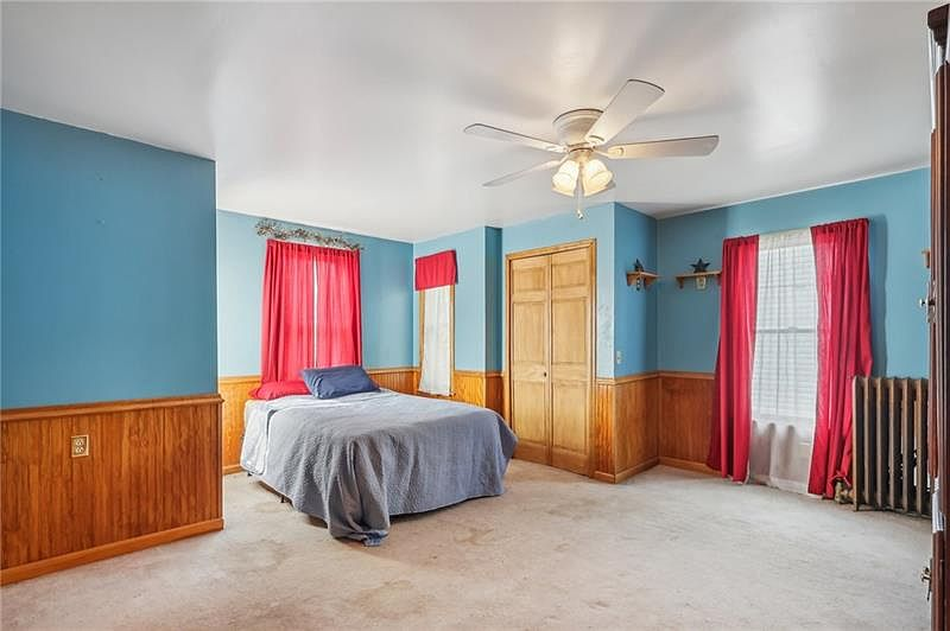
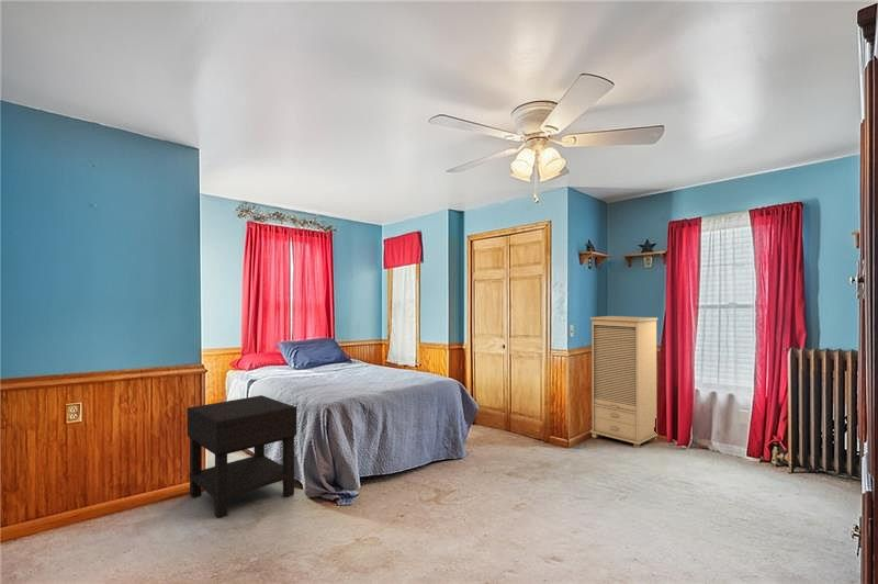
+ nightstand (241, 449)
+ cabinet (623, 378)
